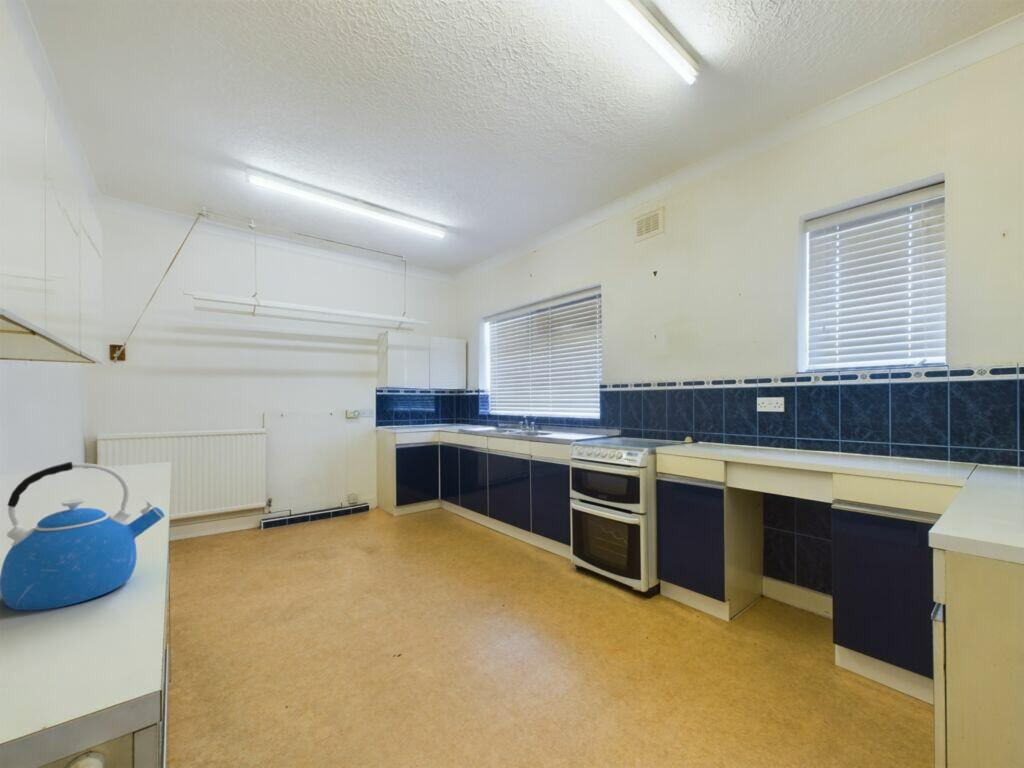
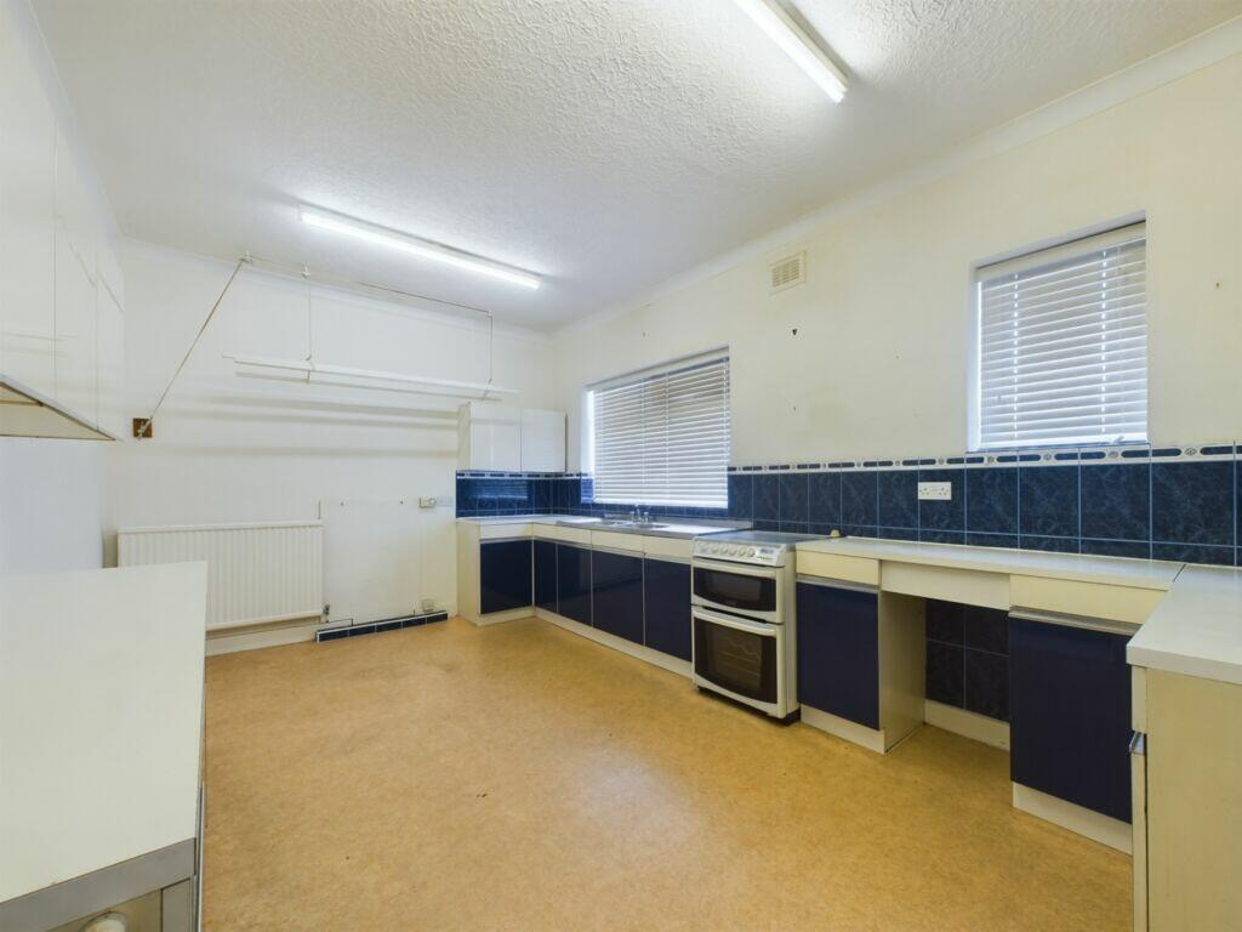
- kettle (90, 523)
